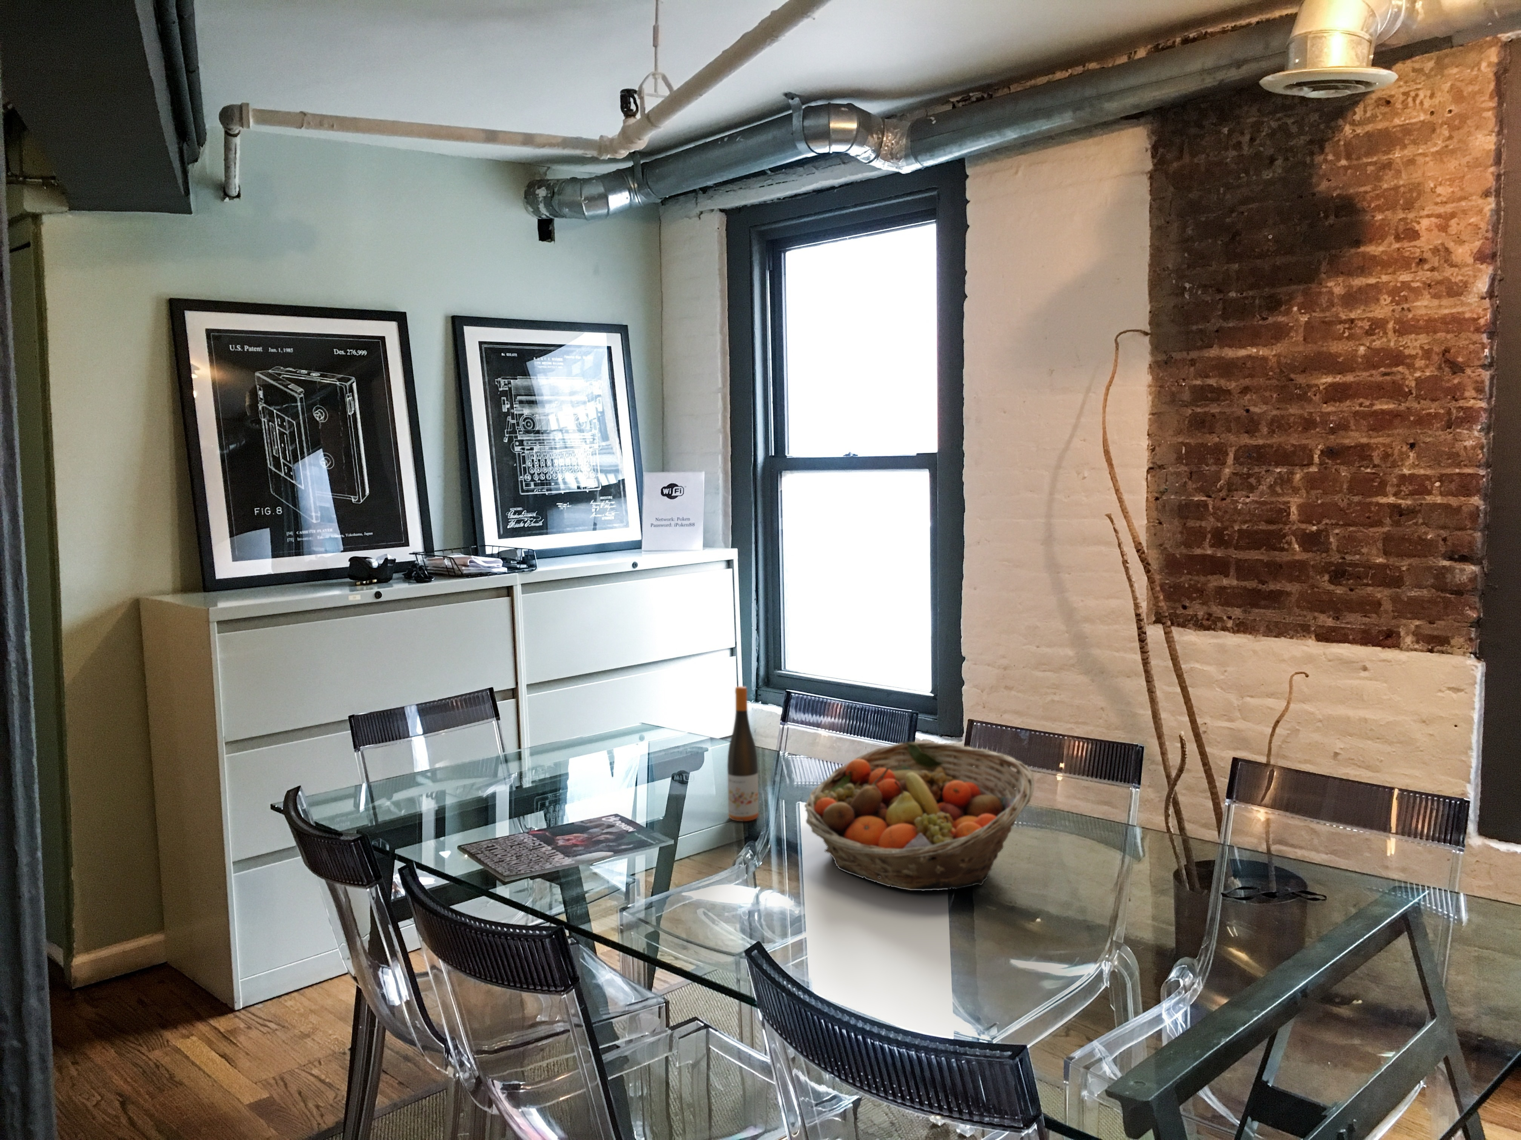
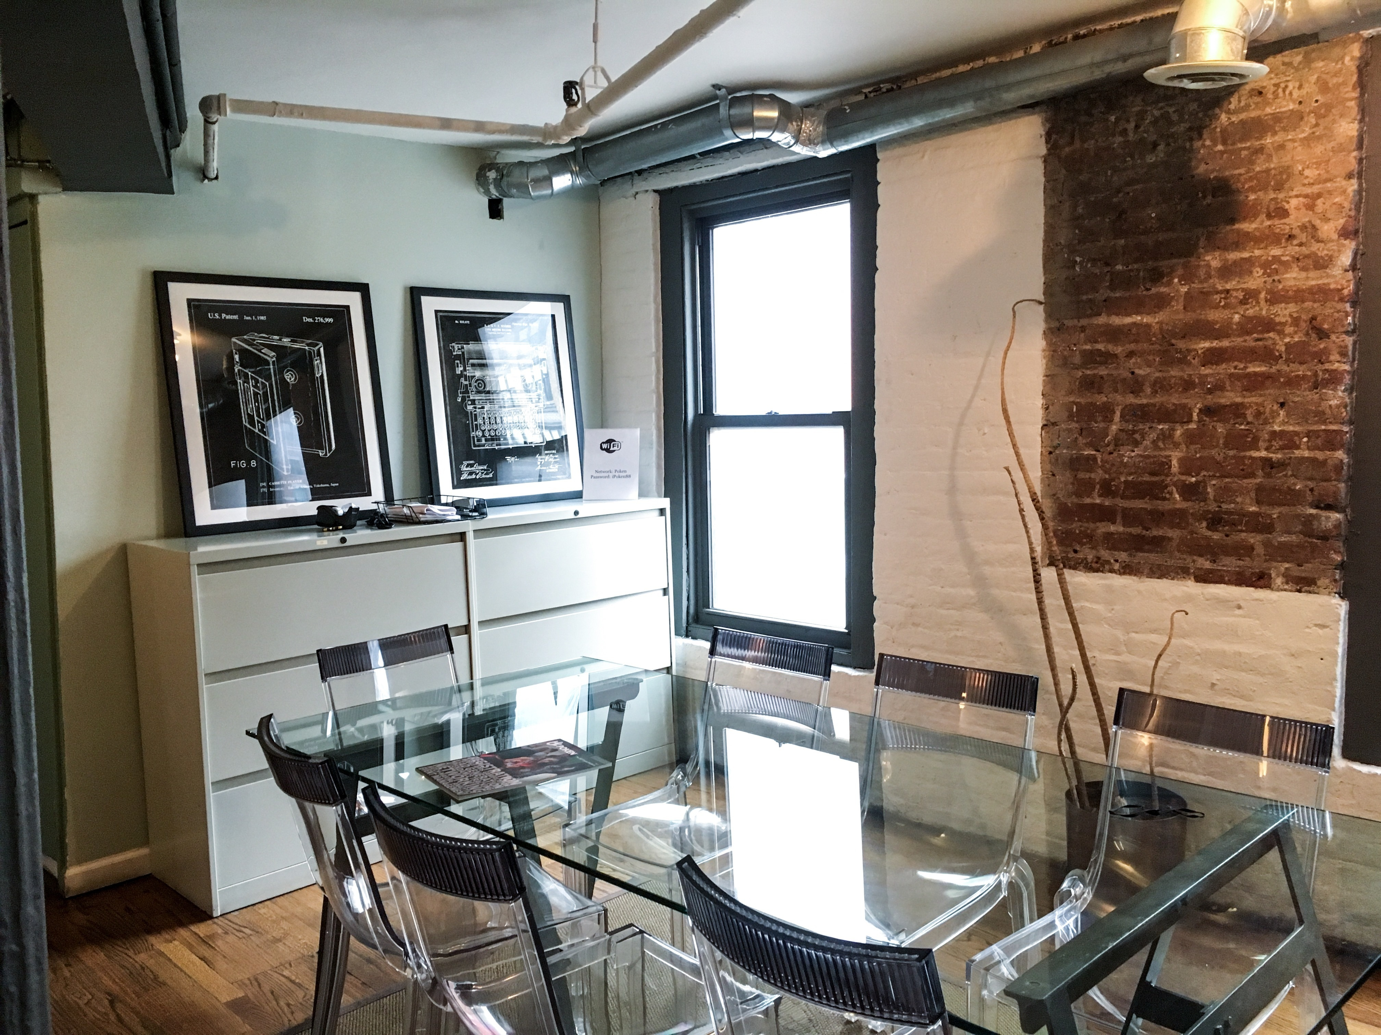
- fruit basket (916, 812)
- wine bottle (743, 752)
